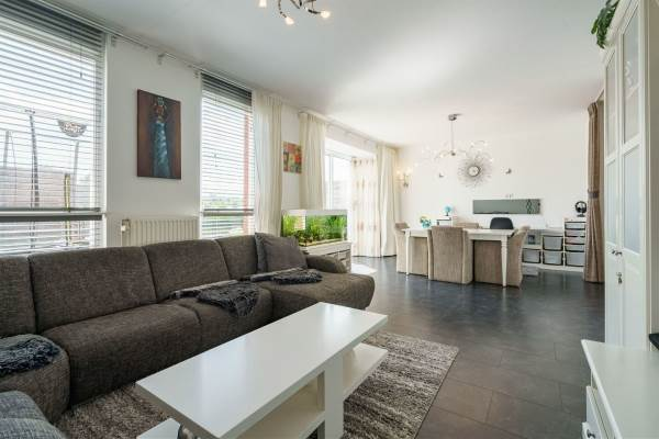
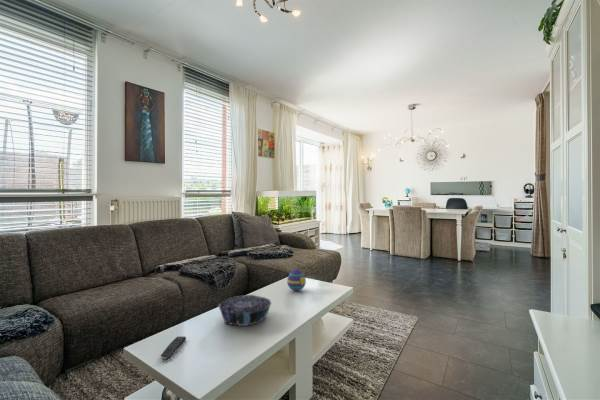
+ decorative bowl (245, 310)
+ decorative egg (296, 279)
+ remote control (173, 346)
